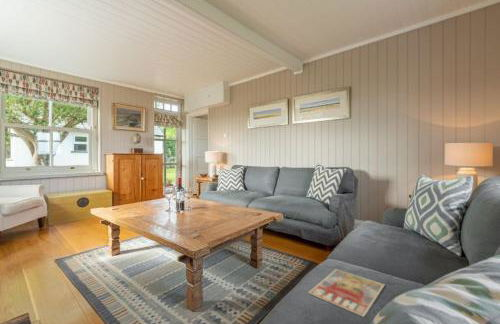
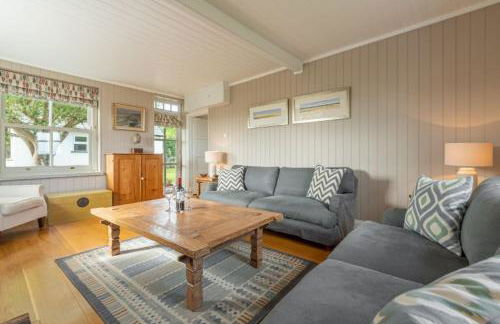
- magazine (347, 288)
